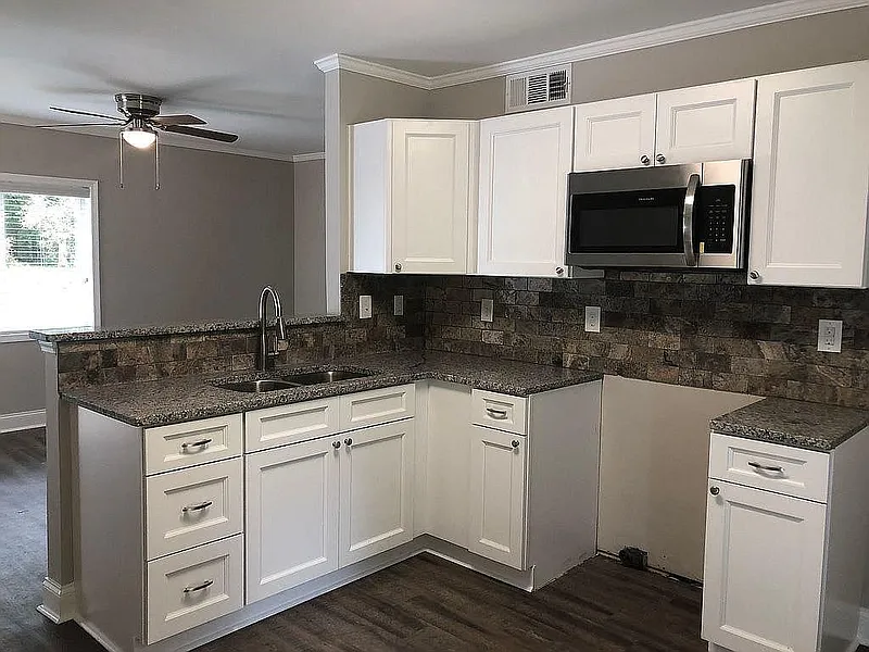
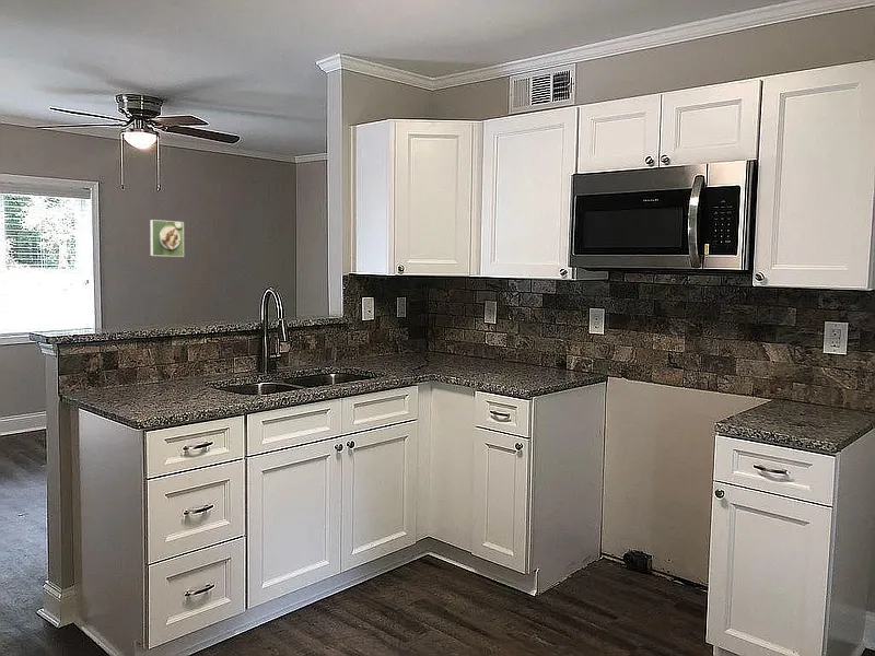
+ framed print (167, 238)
